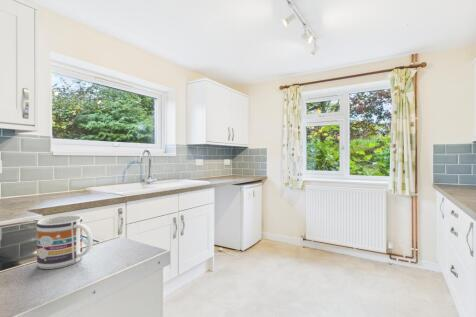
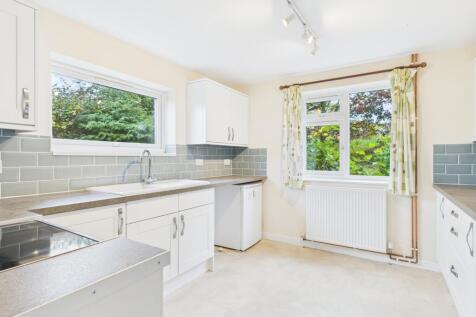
- mug (63, 240)
